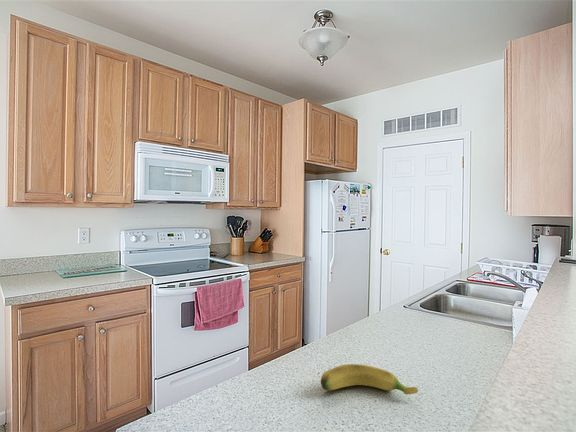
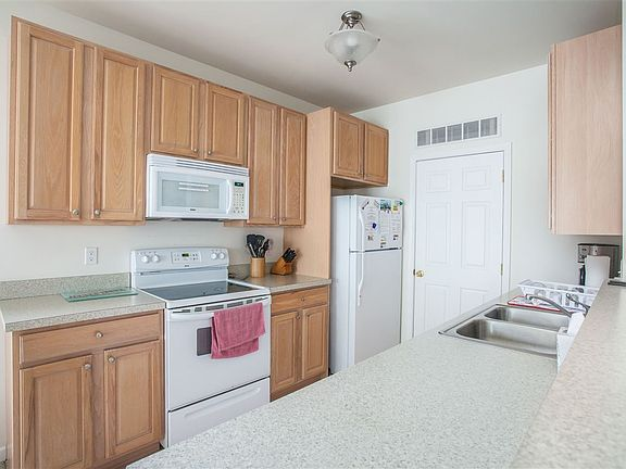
- banana (364, 383)
